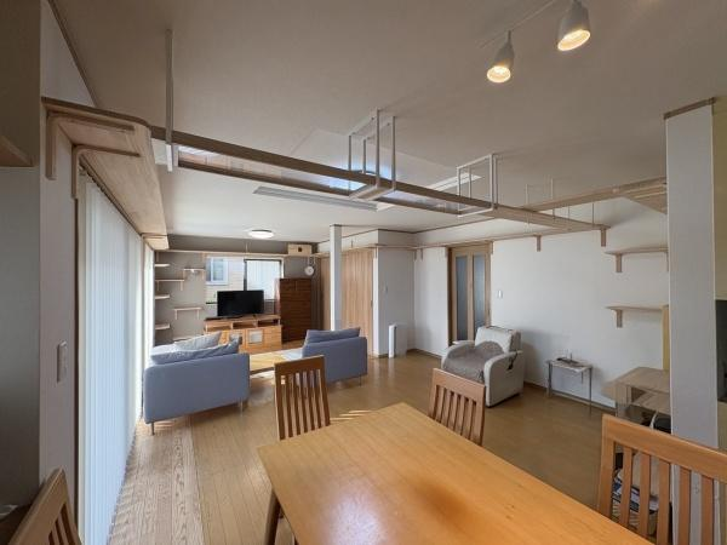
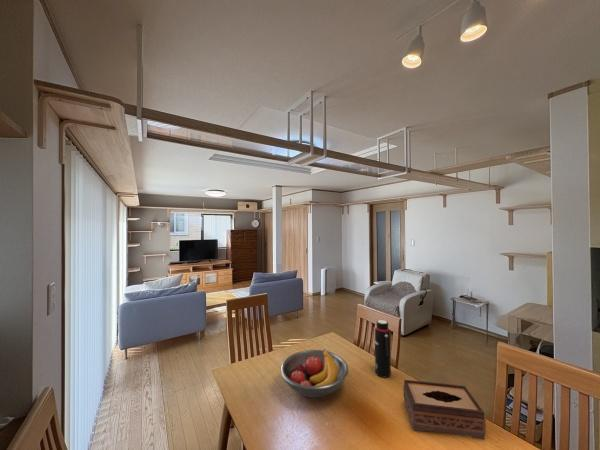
+ tissue box (440, 406)
+ water bottle (383, 348)
+ fruit bowl (314, 373)
